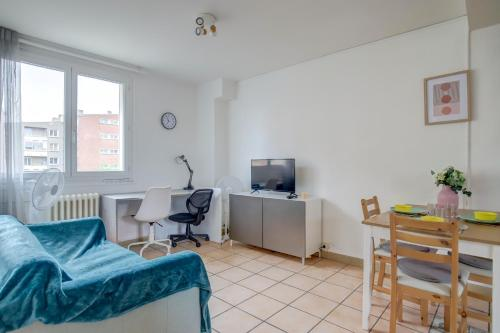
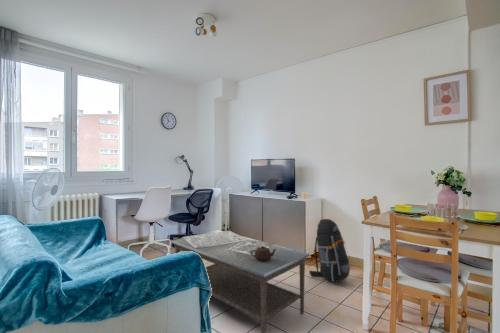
+ coffee table (236, 267)
+ backpack (330, 249)
